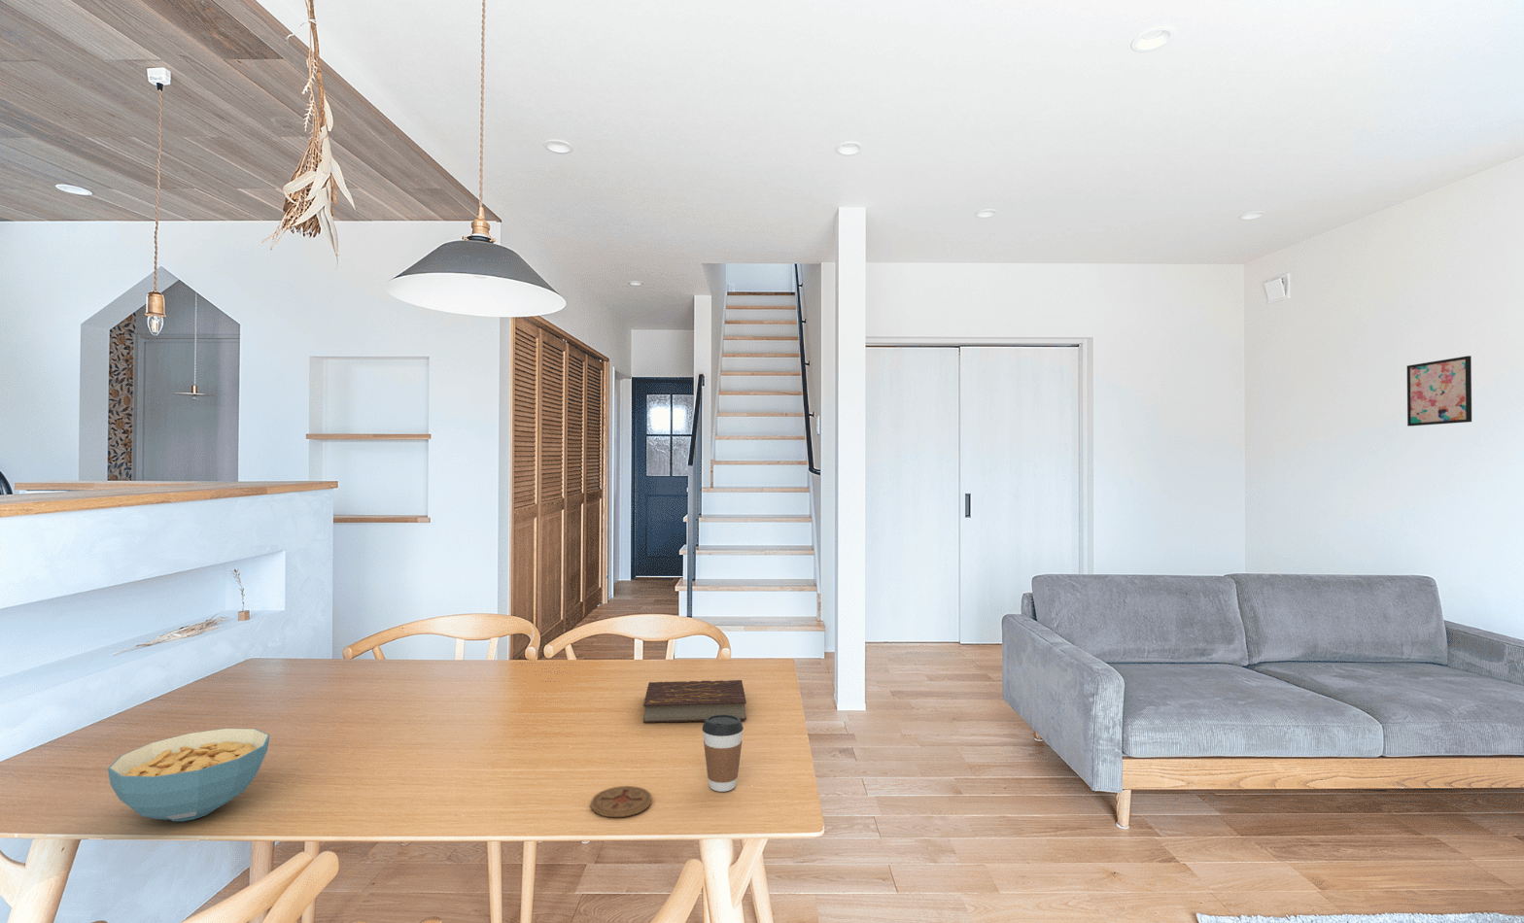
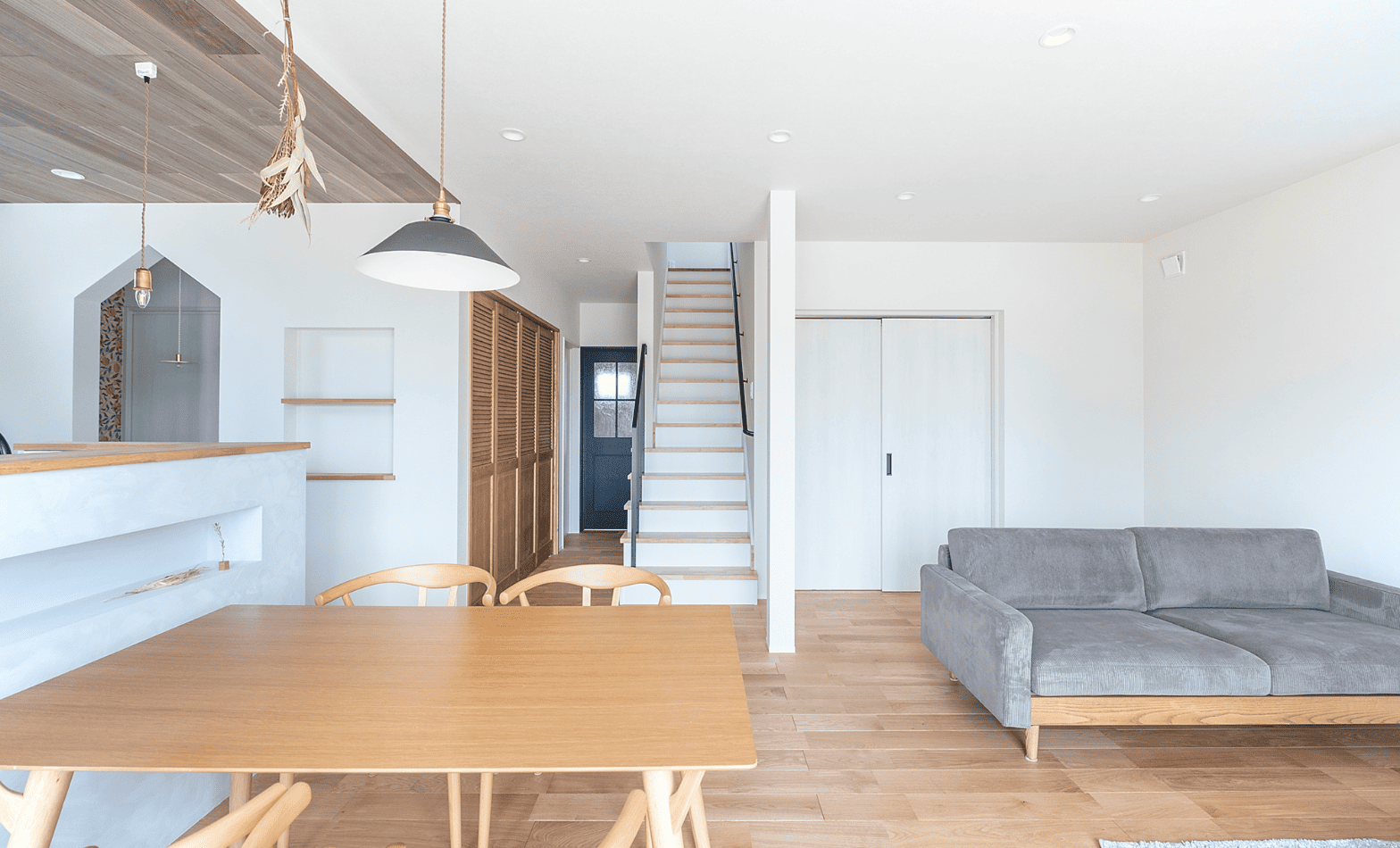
- coaster (622, 801)
- wall art (1438, 393)
- cereal bowl (193, 782)
- book (695, 699)
- coffee cup (722, 752)
